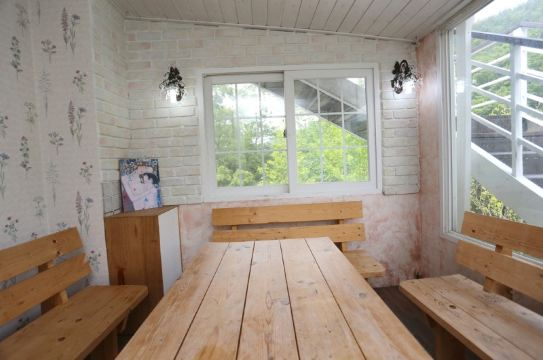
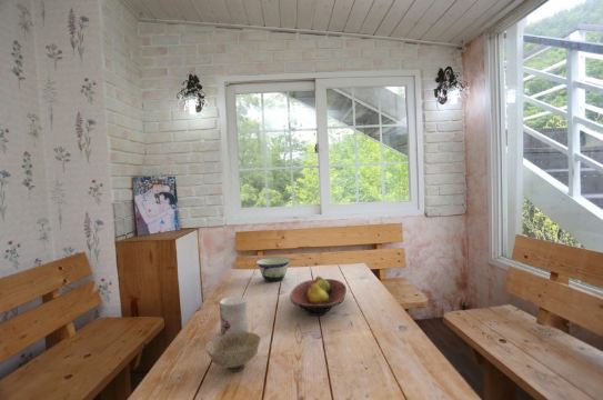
+ bowl (273, 270)
+ mug (233, 316)
+ fruit bowl (319, 292)
+ bowl (233, 353)
